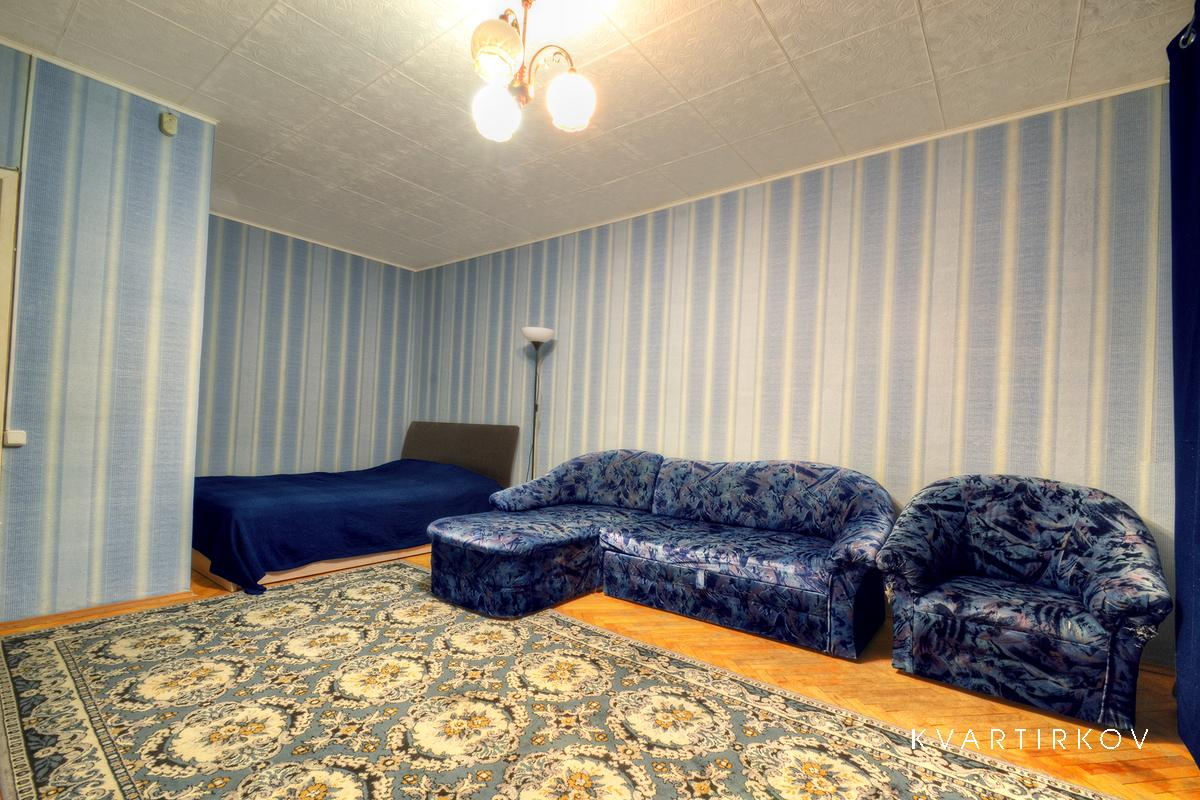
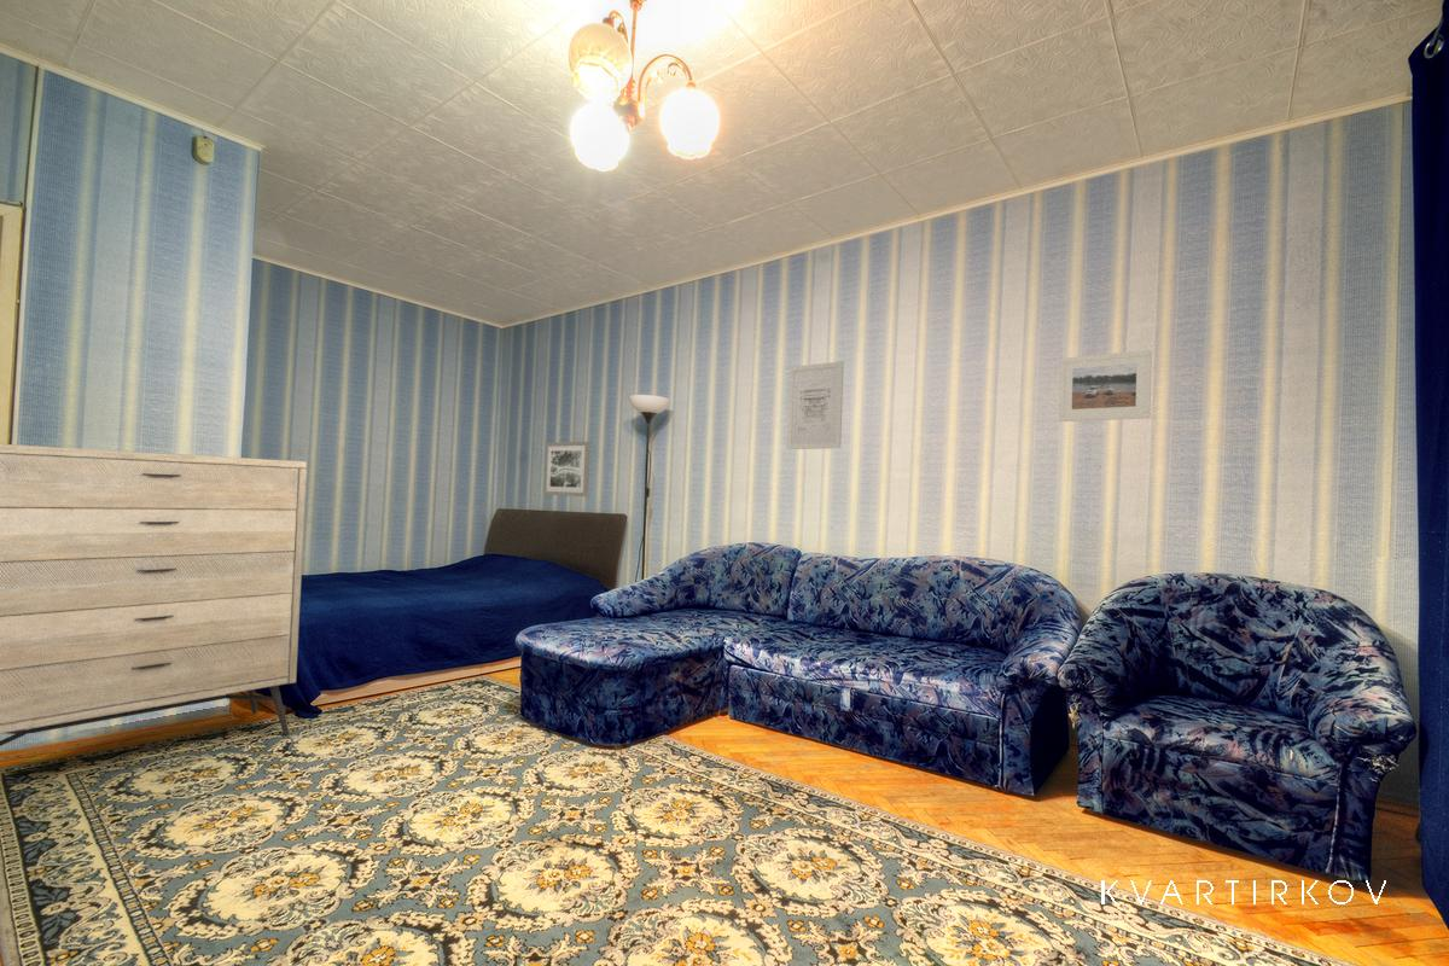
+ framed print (1104, 386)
+ wall art (814, 406)
+ wall art (565, 469)
+ dresser (140, 601)
